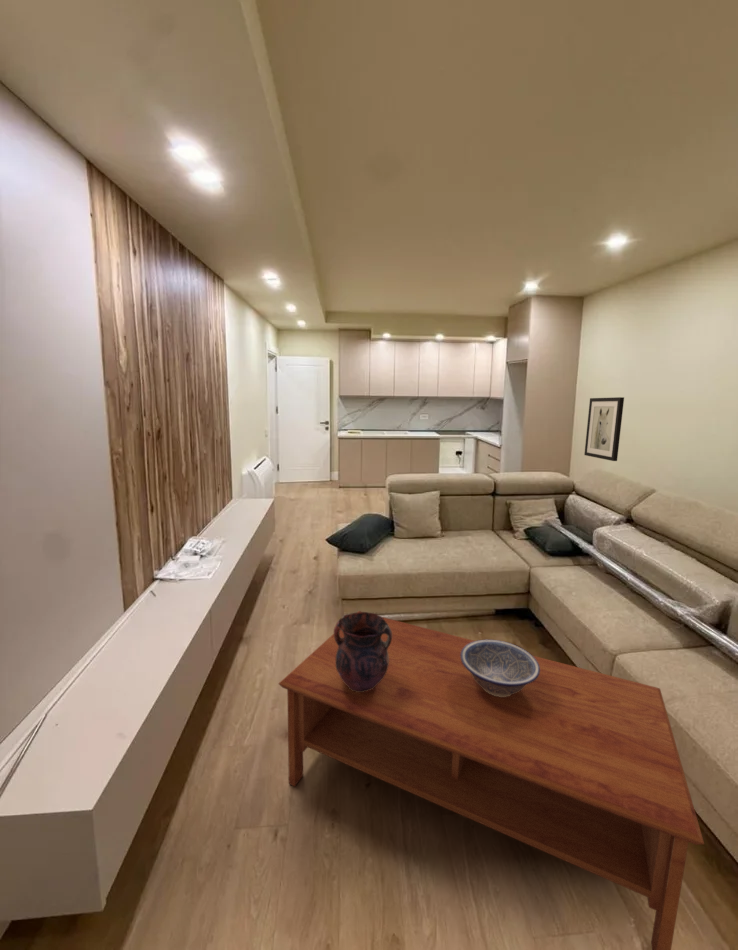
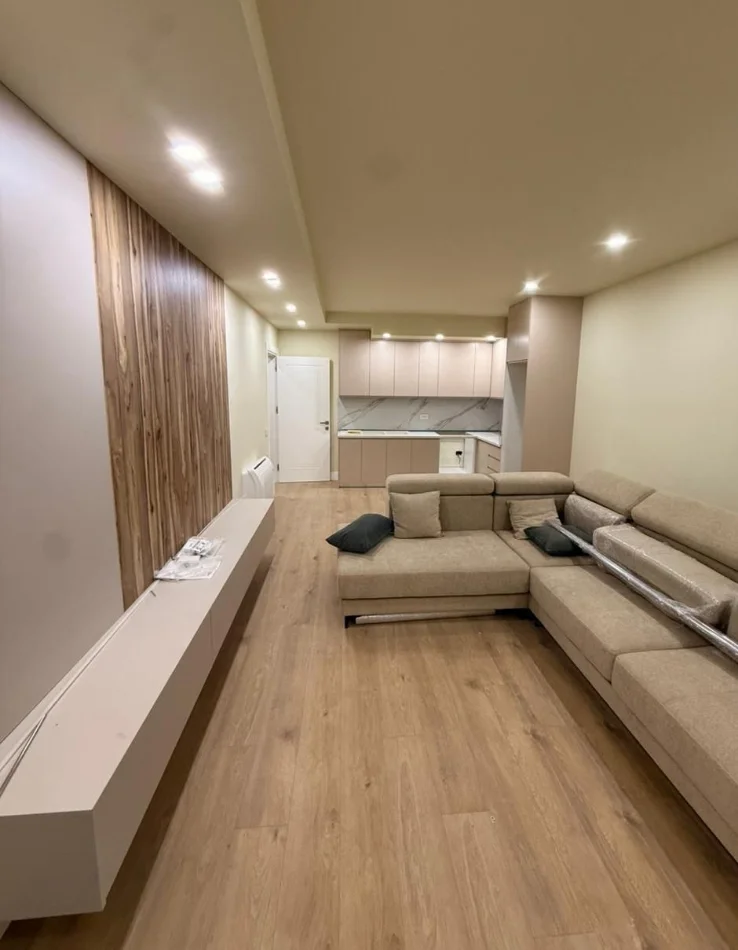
- vase (362, 652)
- wall art (602, 428)
- decorative bowl (498, 672)
- coffee table (466, 737)
